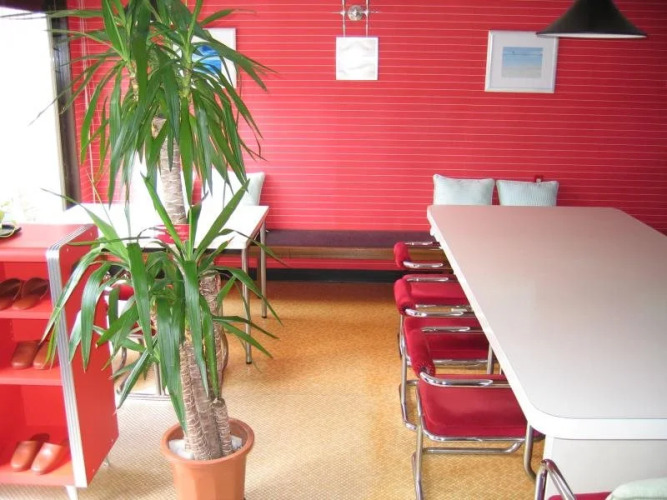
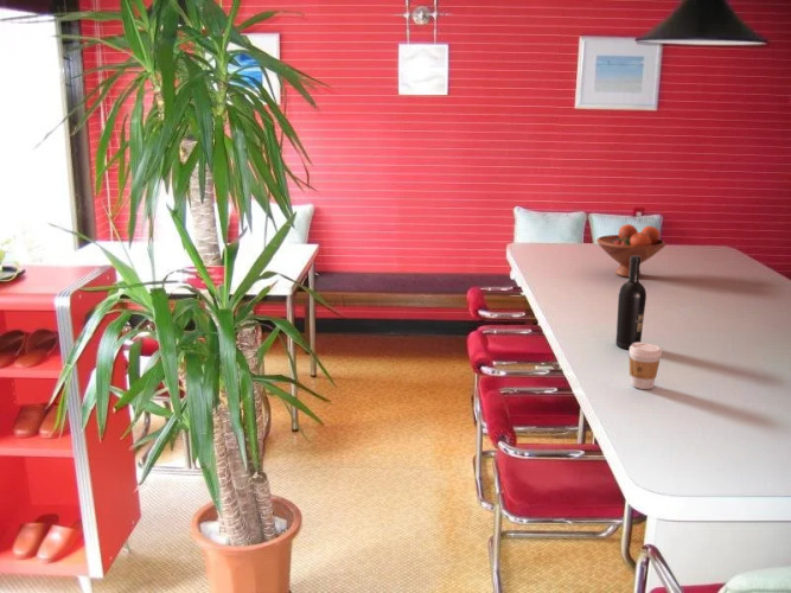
+ coffee cup (644, 365)
+ wine bottle (631, 301)
+ fruit bowl (630, 250)
